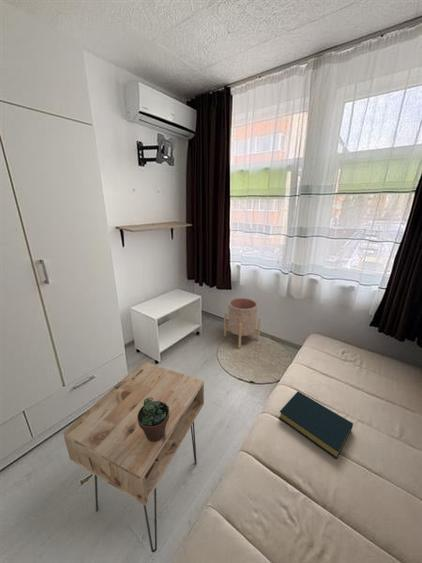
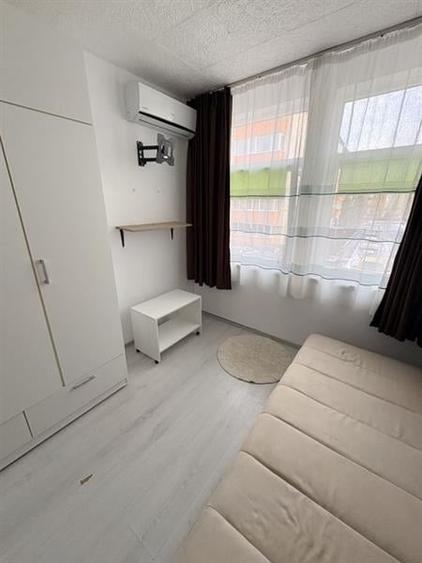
- succulent plant (153, 414)
- planter (242, 321)
- hardback book (314, 420)
- nightstand (147, 445)
